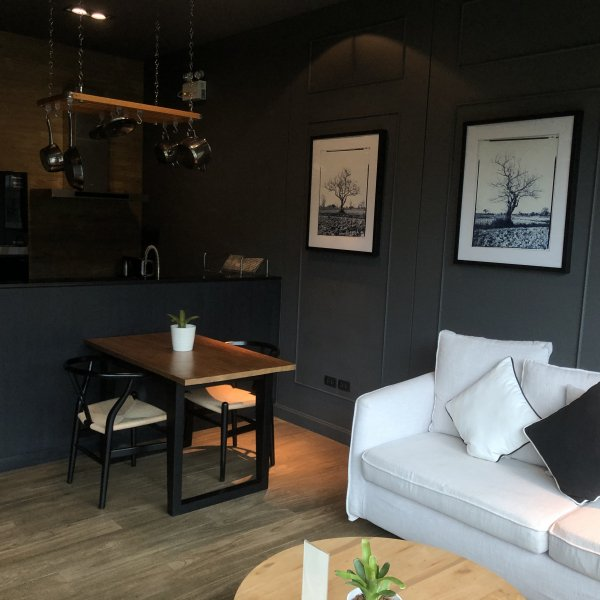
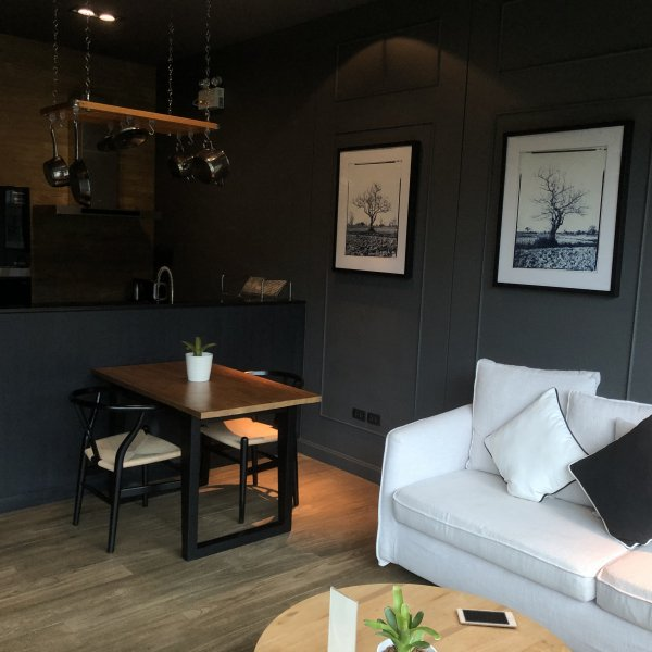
+ cell phone (486, 617)
